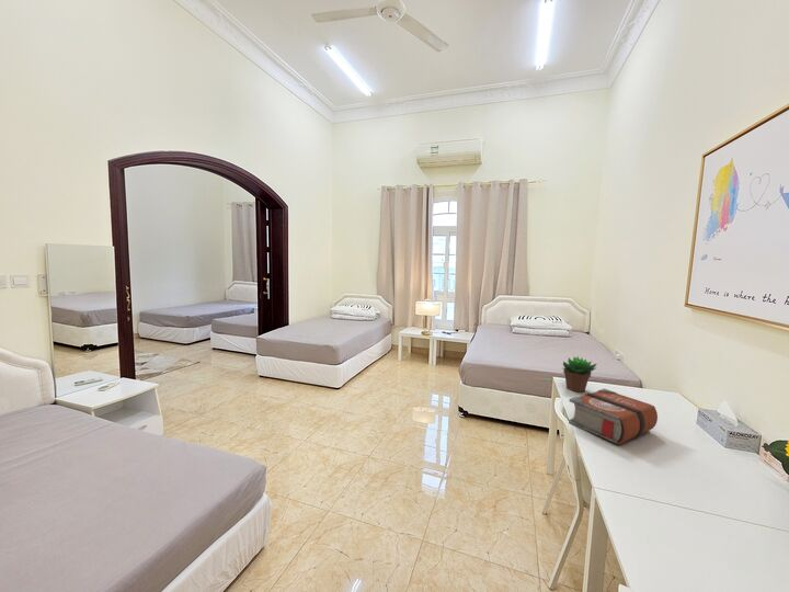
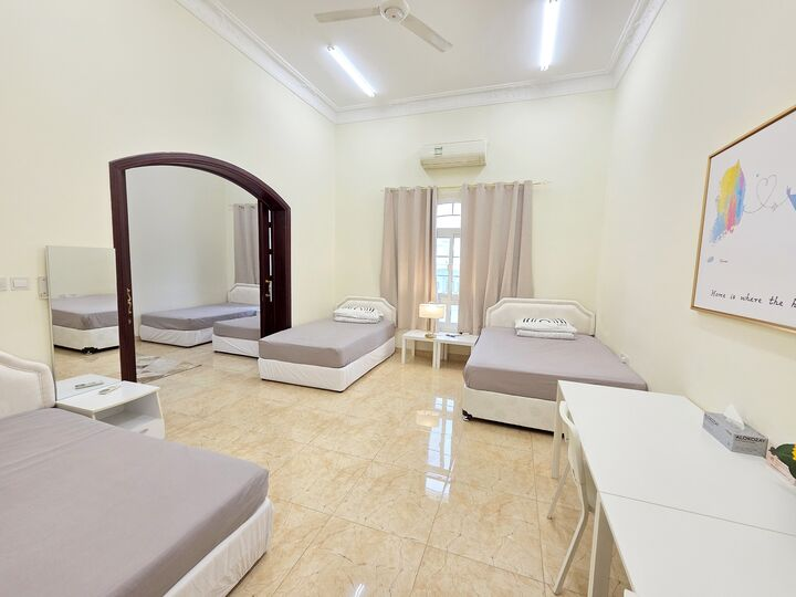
- bible (608, 412)
- succulent plant (578, 373)
